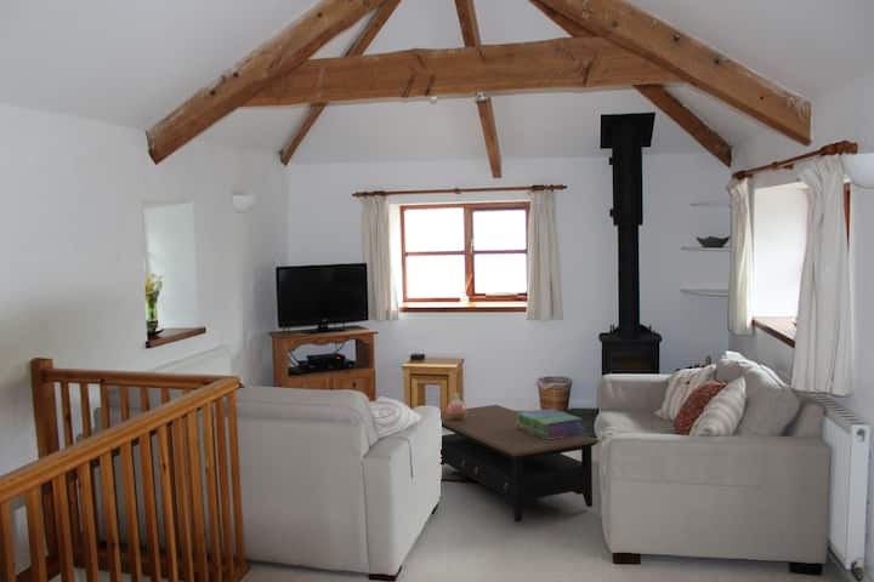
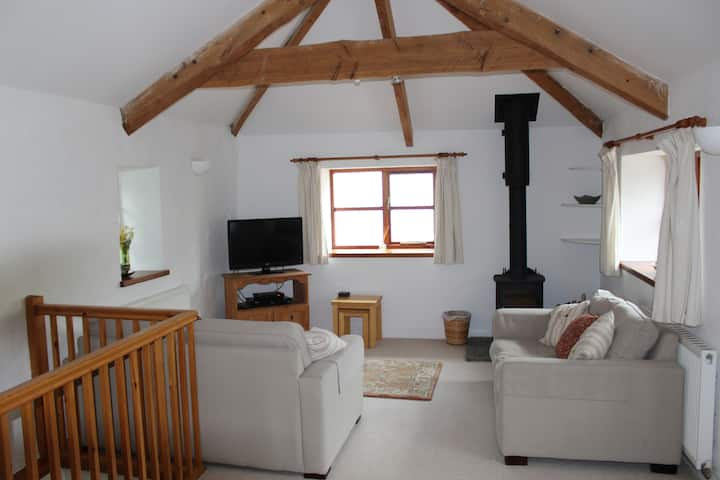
- coffee table (504, 456)
- vase (456, 405)
- stack of books (549, 422)
